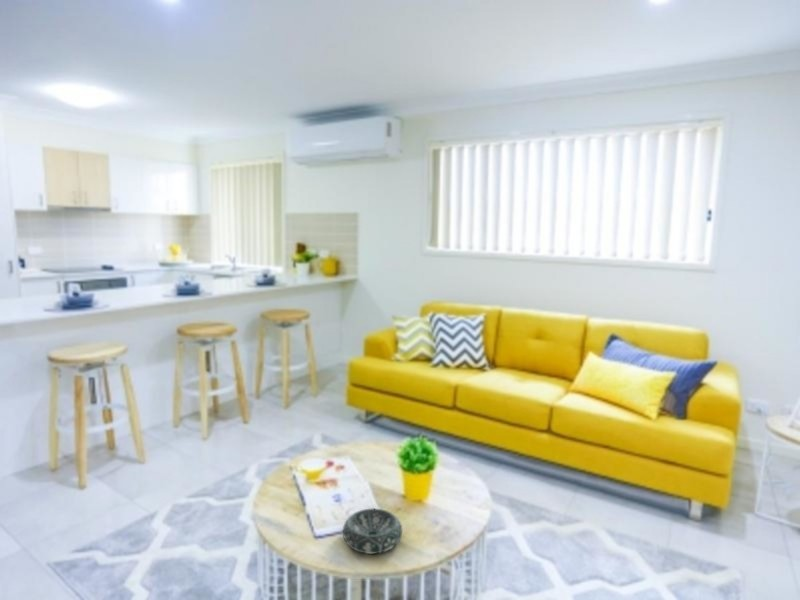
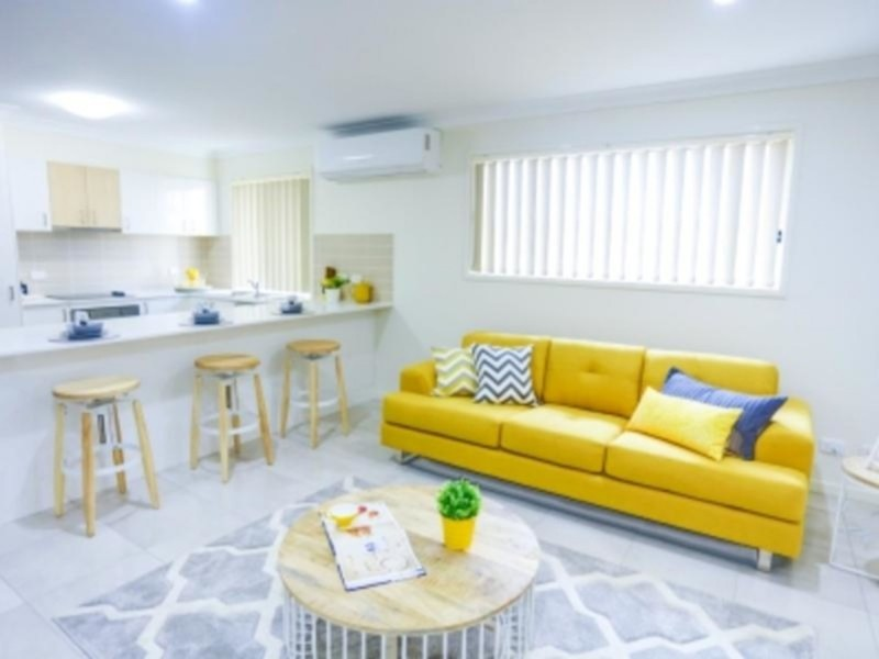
- decorative bowl (372, 530)
